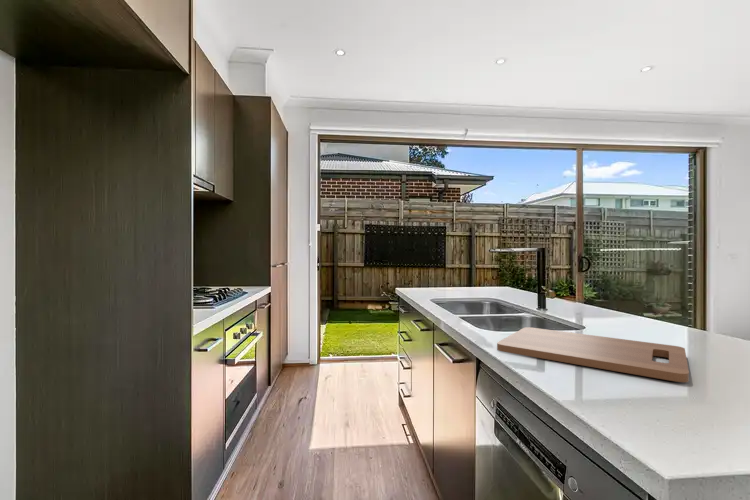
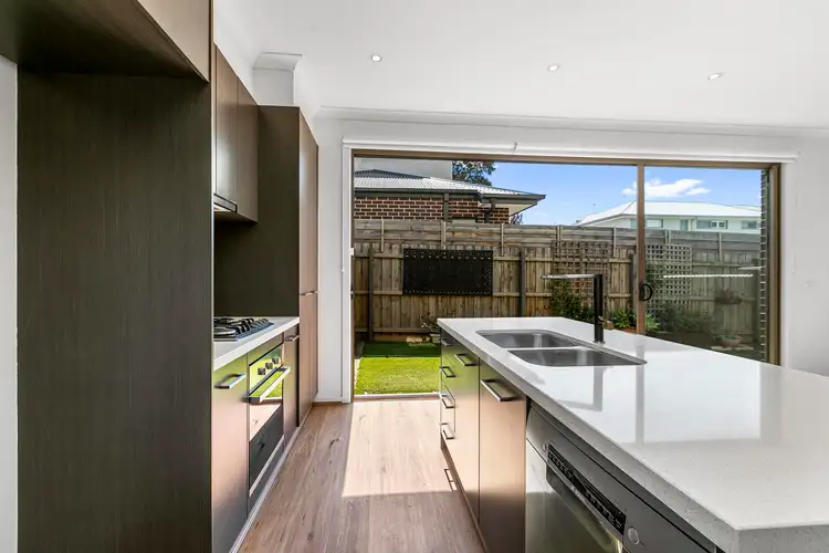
- cutting board (588, 348)
